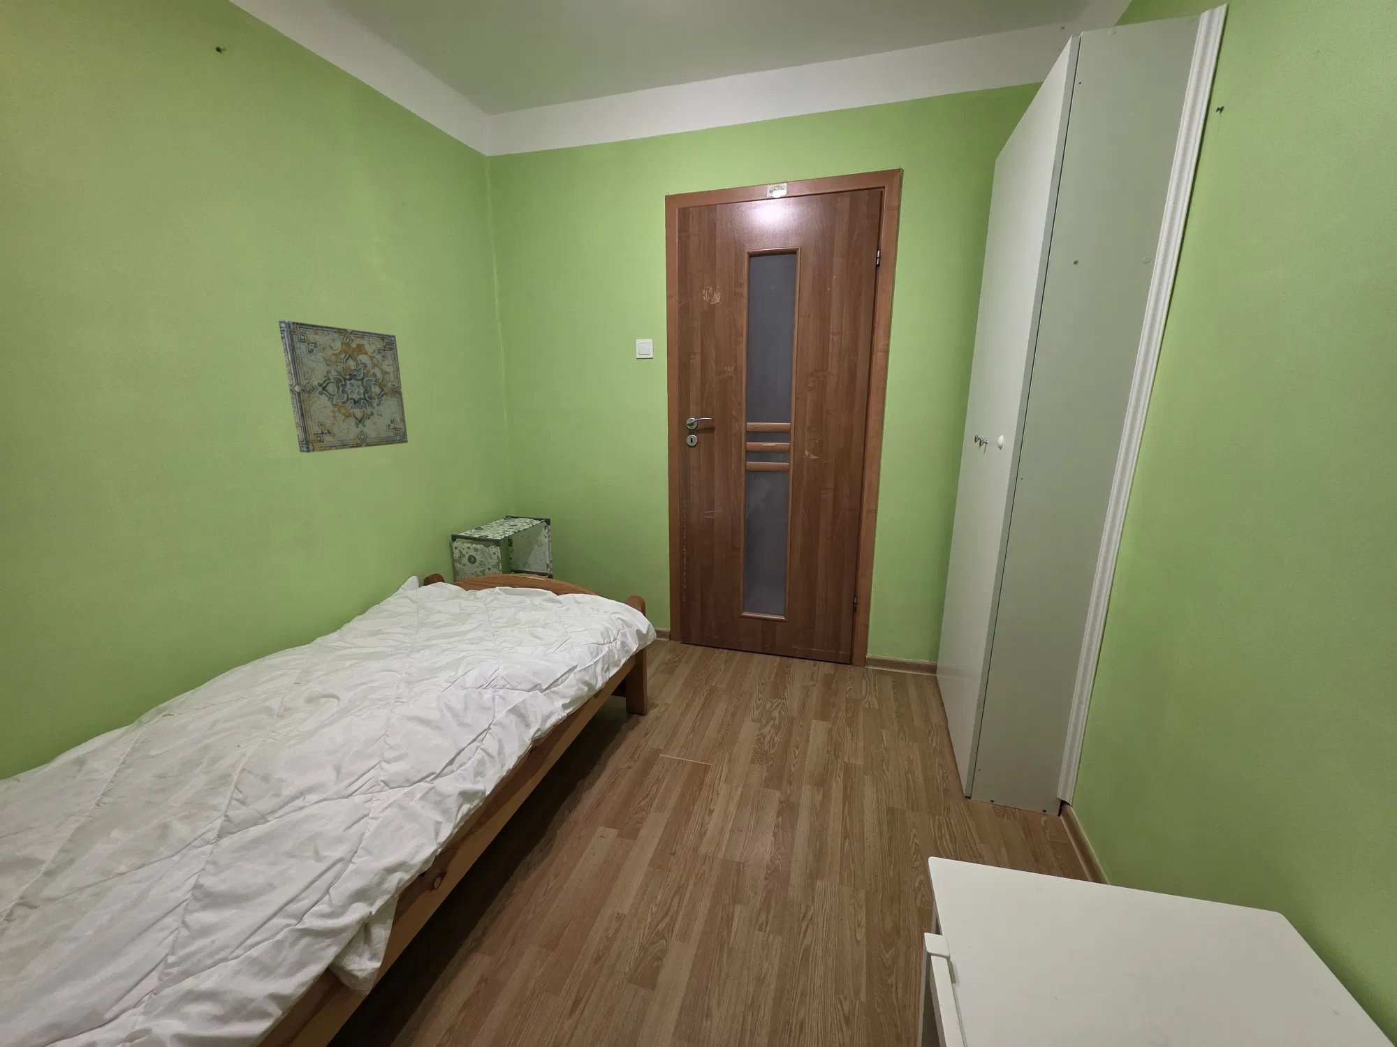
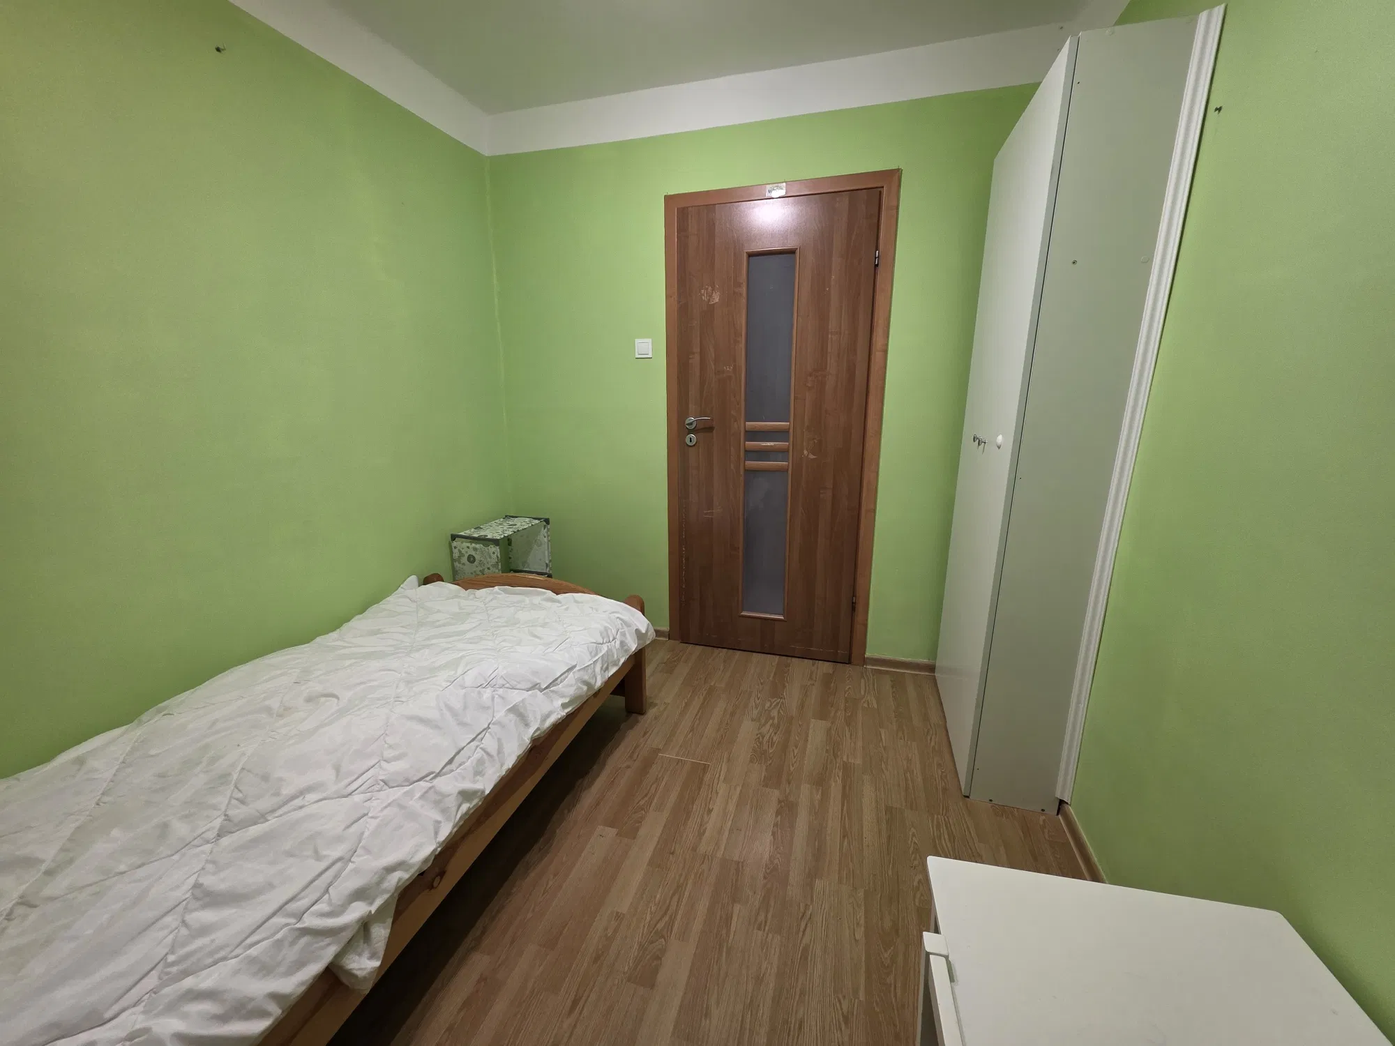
- wall art (351, 389)
